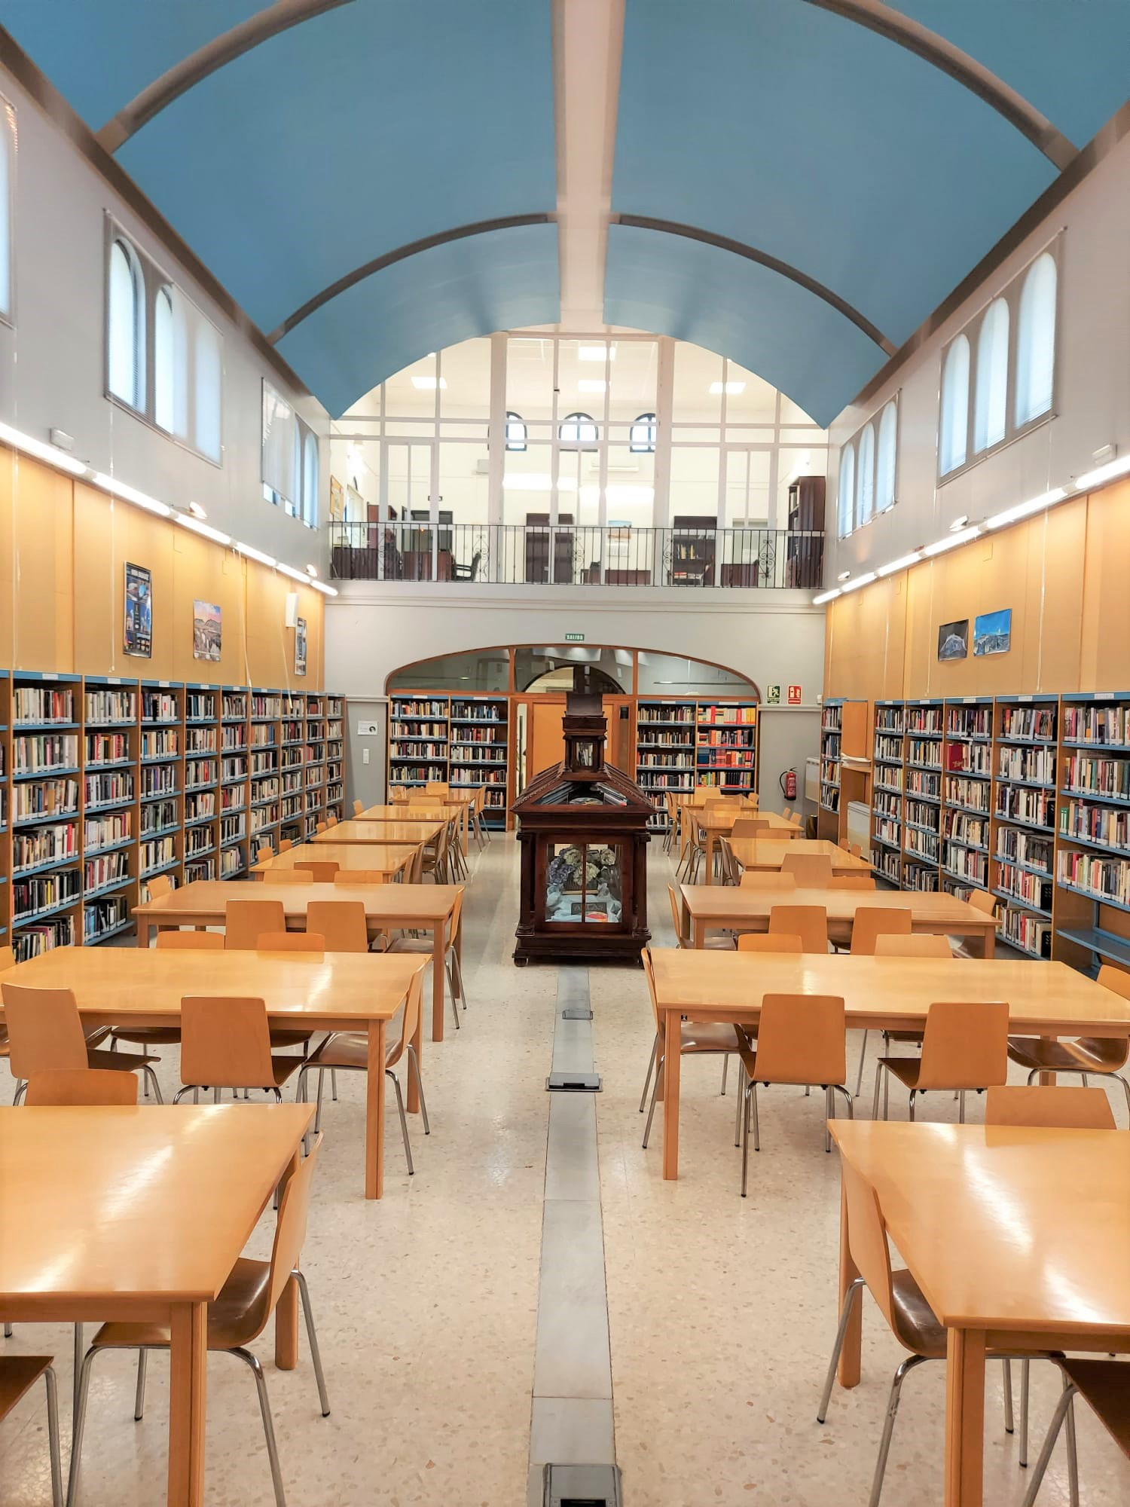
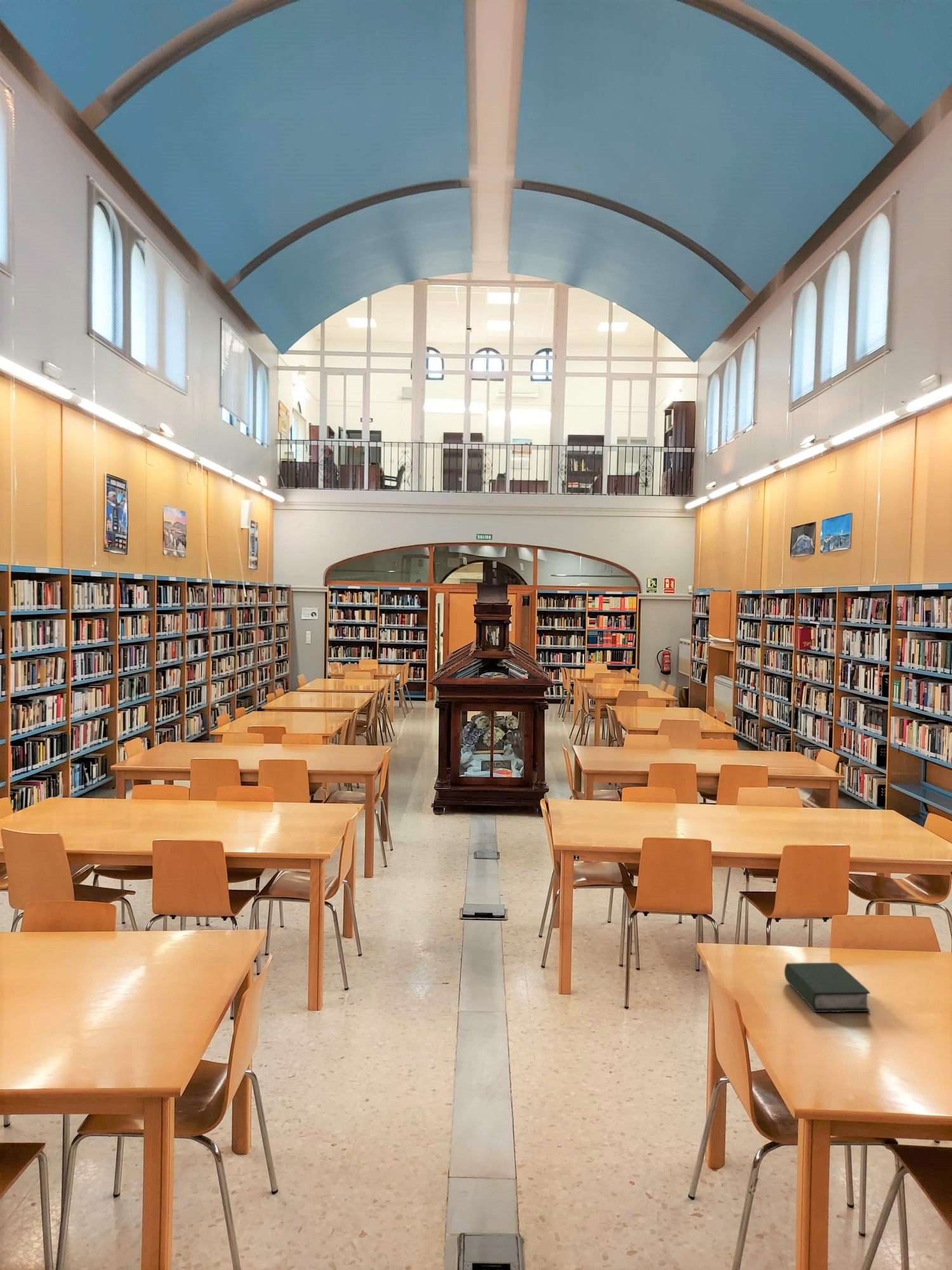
+ book (825, 986)
